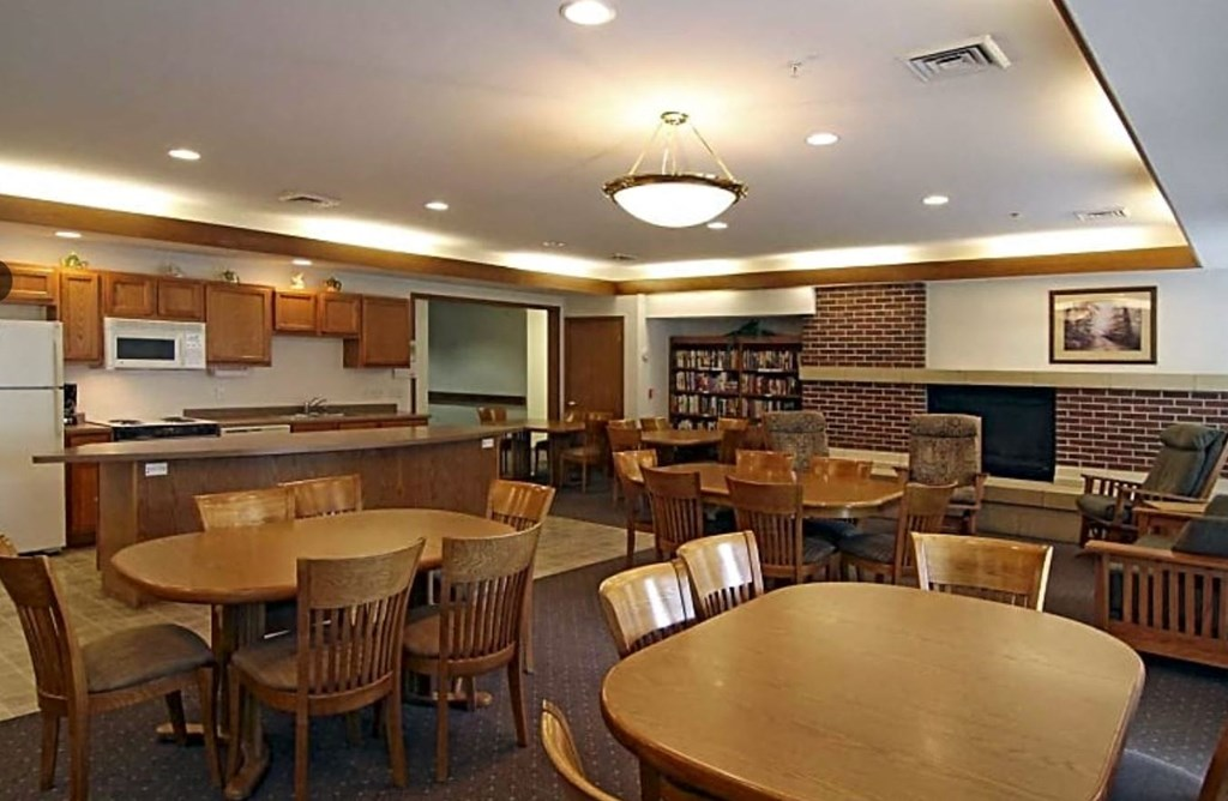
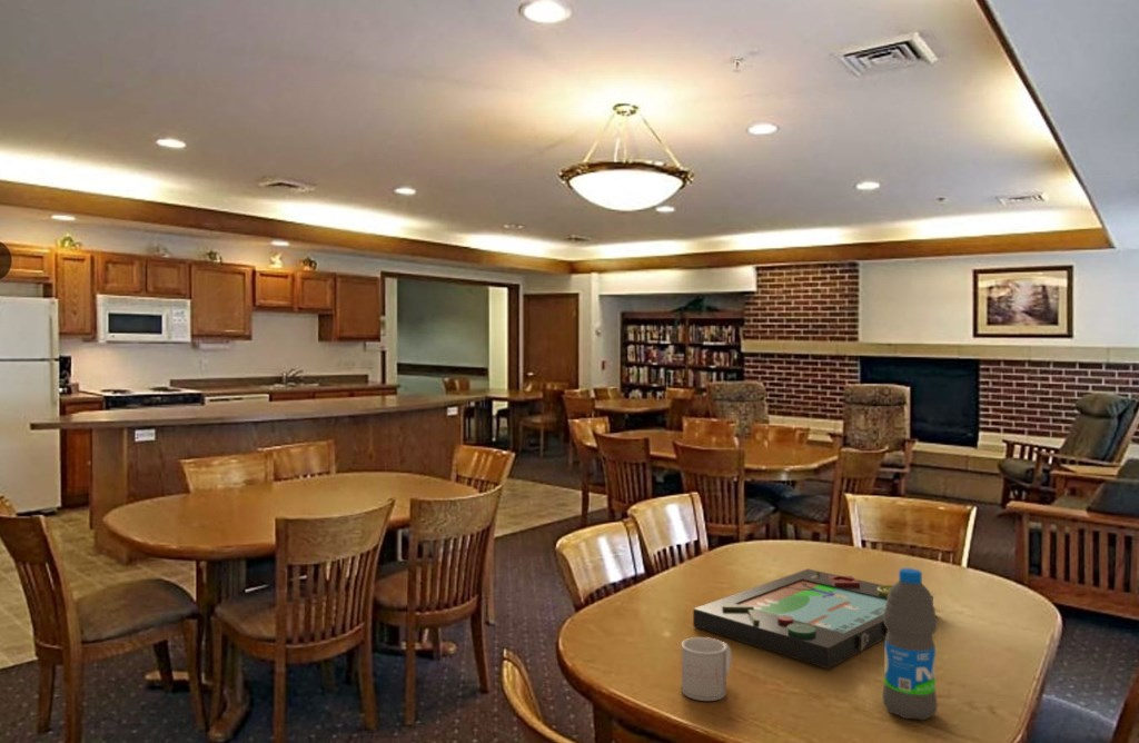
+ mug (710, 665)
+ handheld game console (818, 608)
+ water bottle (910, 641)
